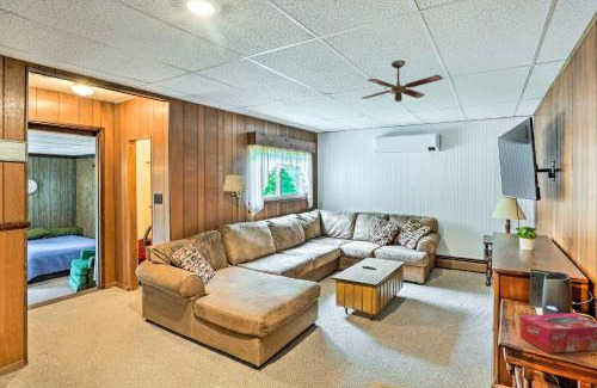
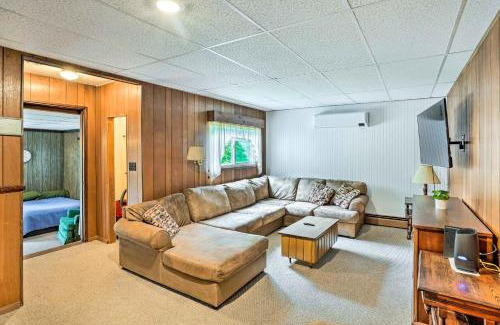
- ceiling fan (398, 81)
- tissue box (562, 331)
